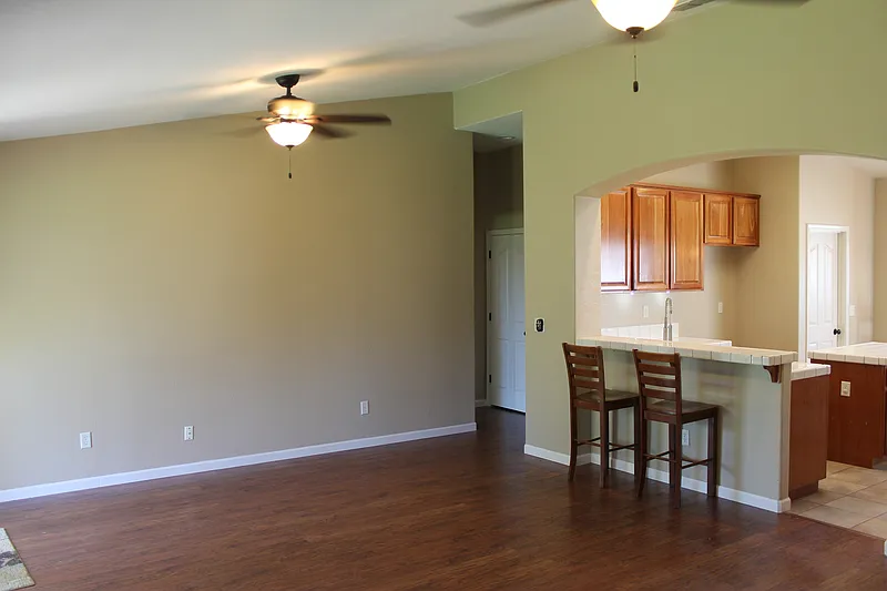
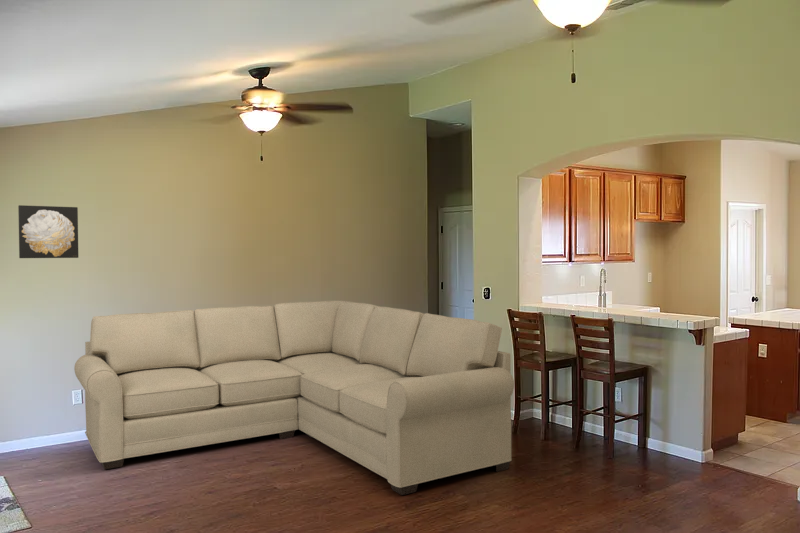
+ wall art (49, 232)
+ sofa (277, 384)
